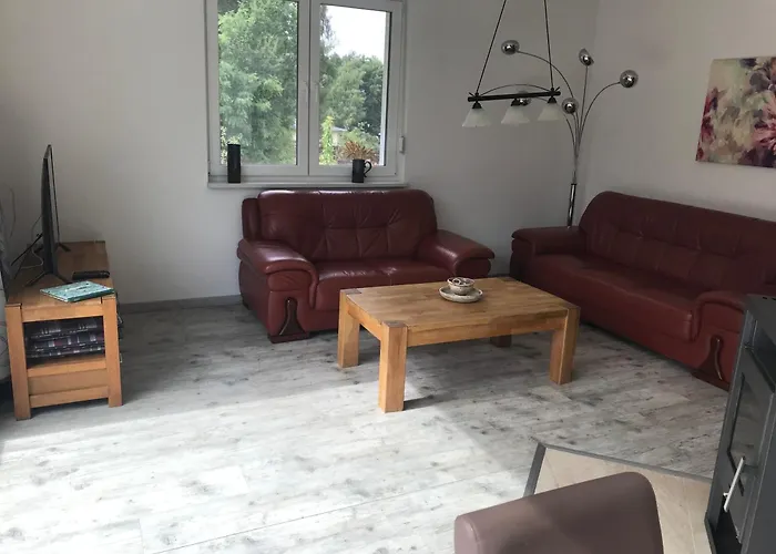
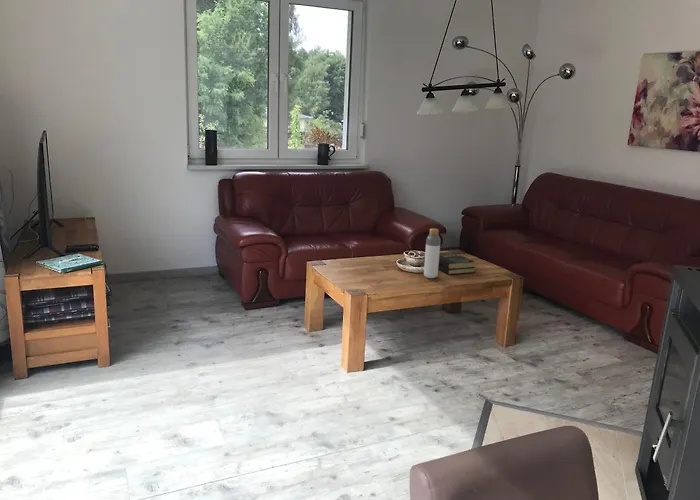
+ bottle (432, 253)
+ book (450, 262)
